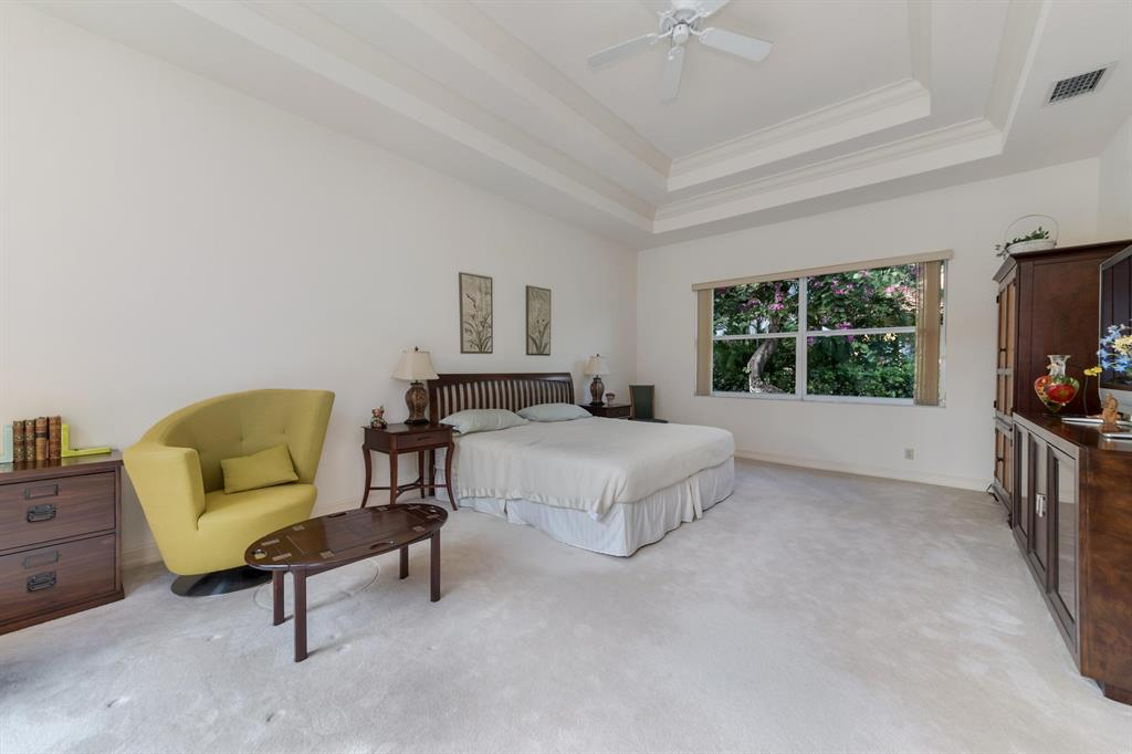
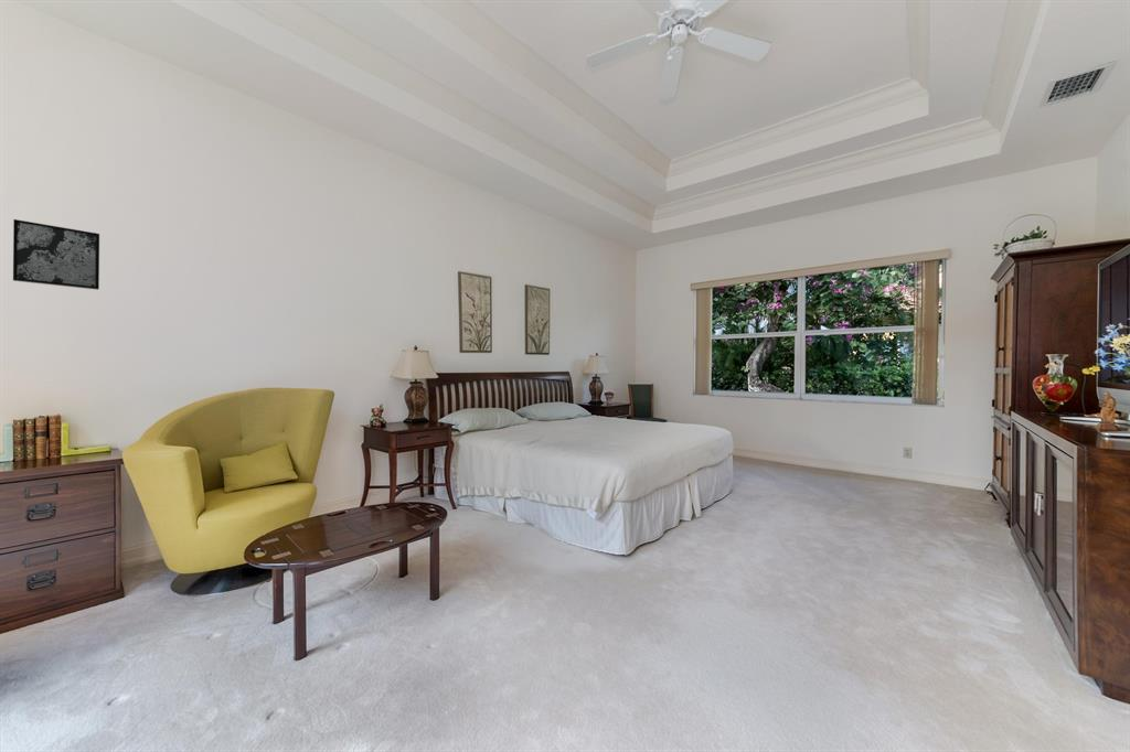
+ wall art (57, 256)
